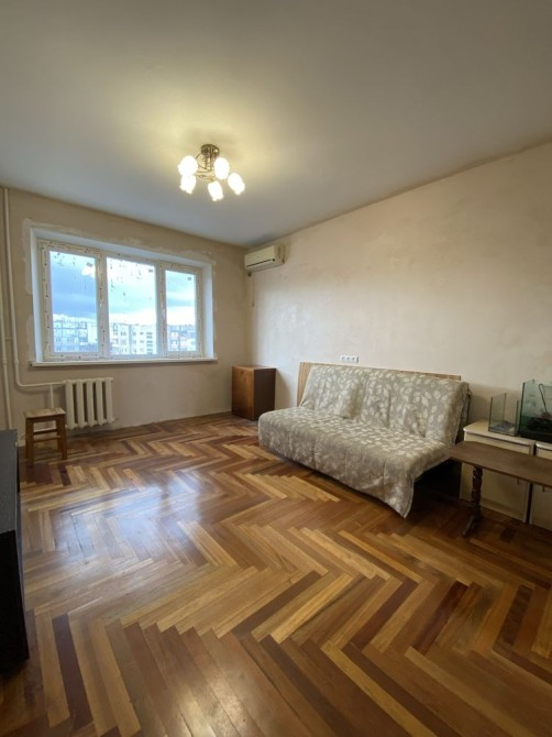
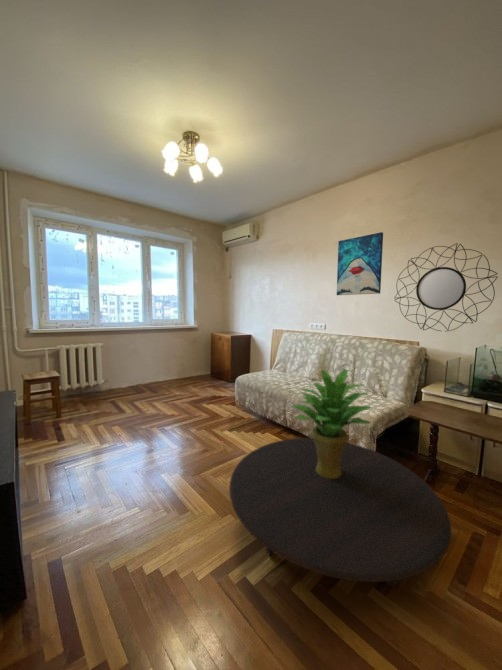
+ home mirror (439, 288)
+ wall art (358, 266)
+ potted plant (330, 422)
+ table (328, 503)
